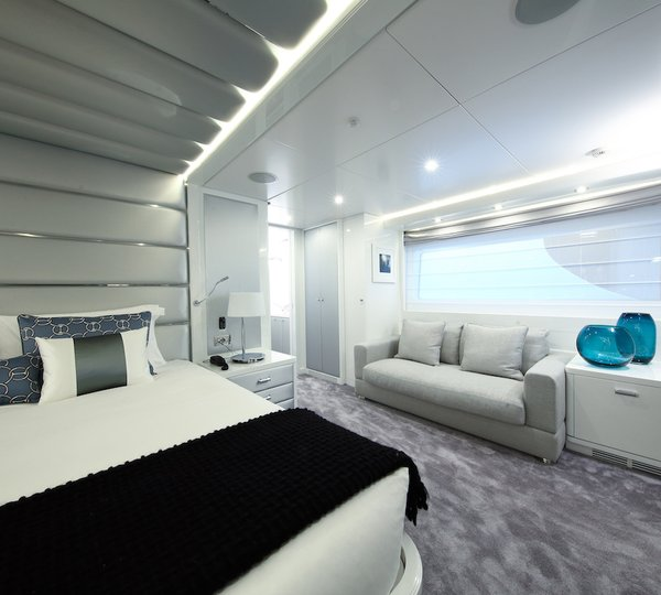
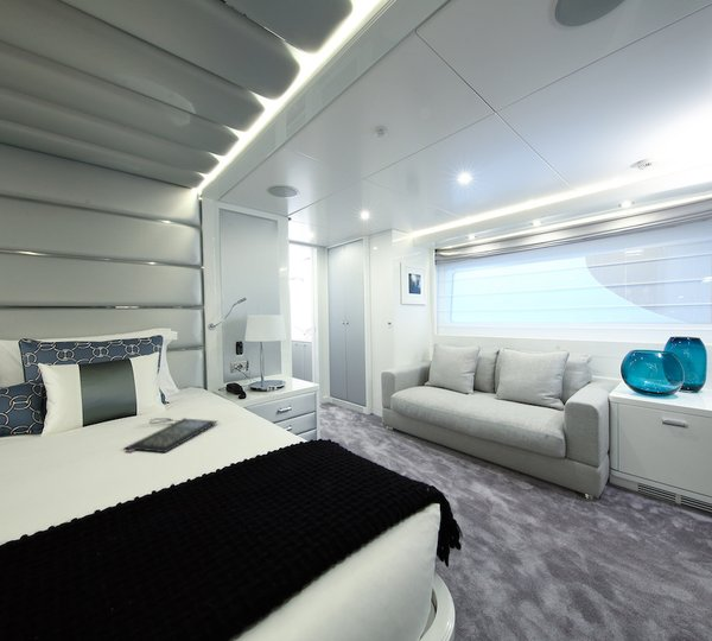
+ clutch bag (177, 431)
